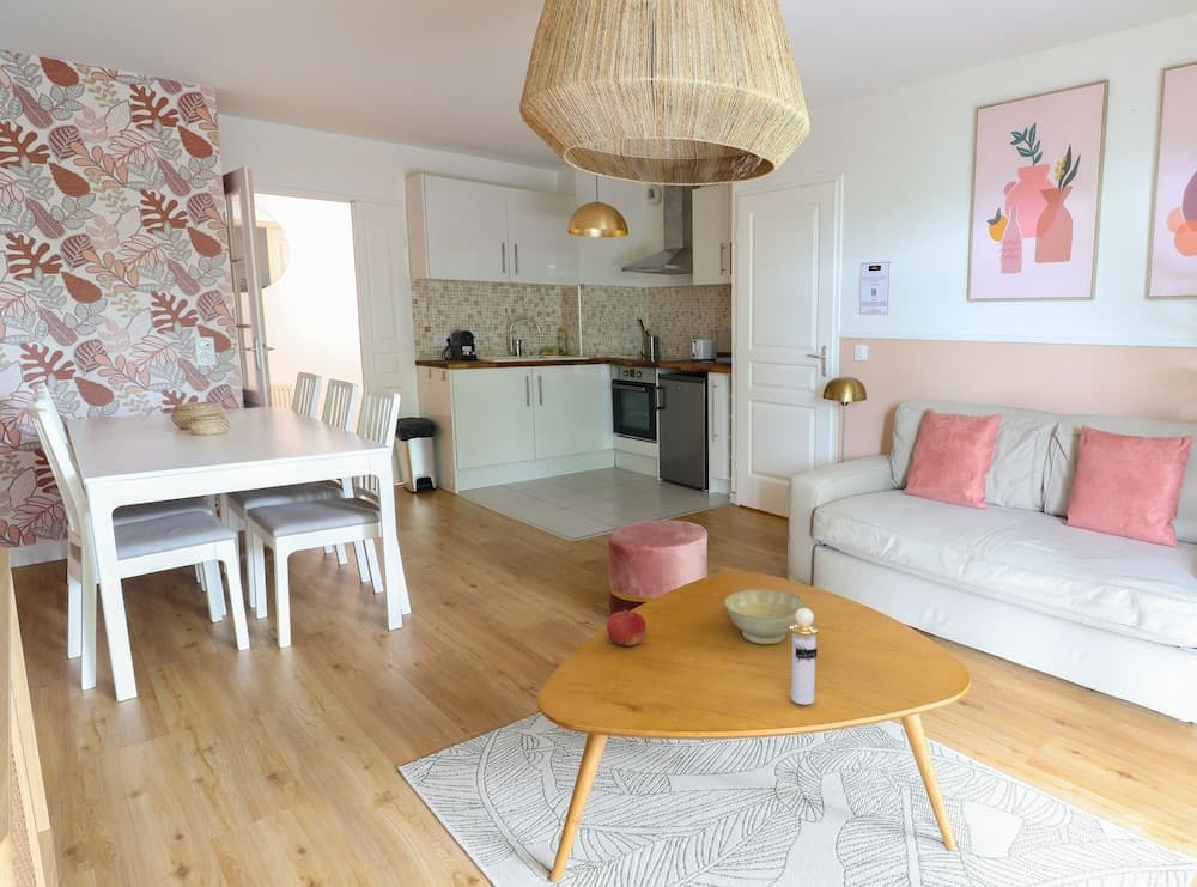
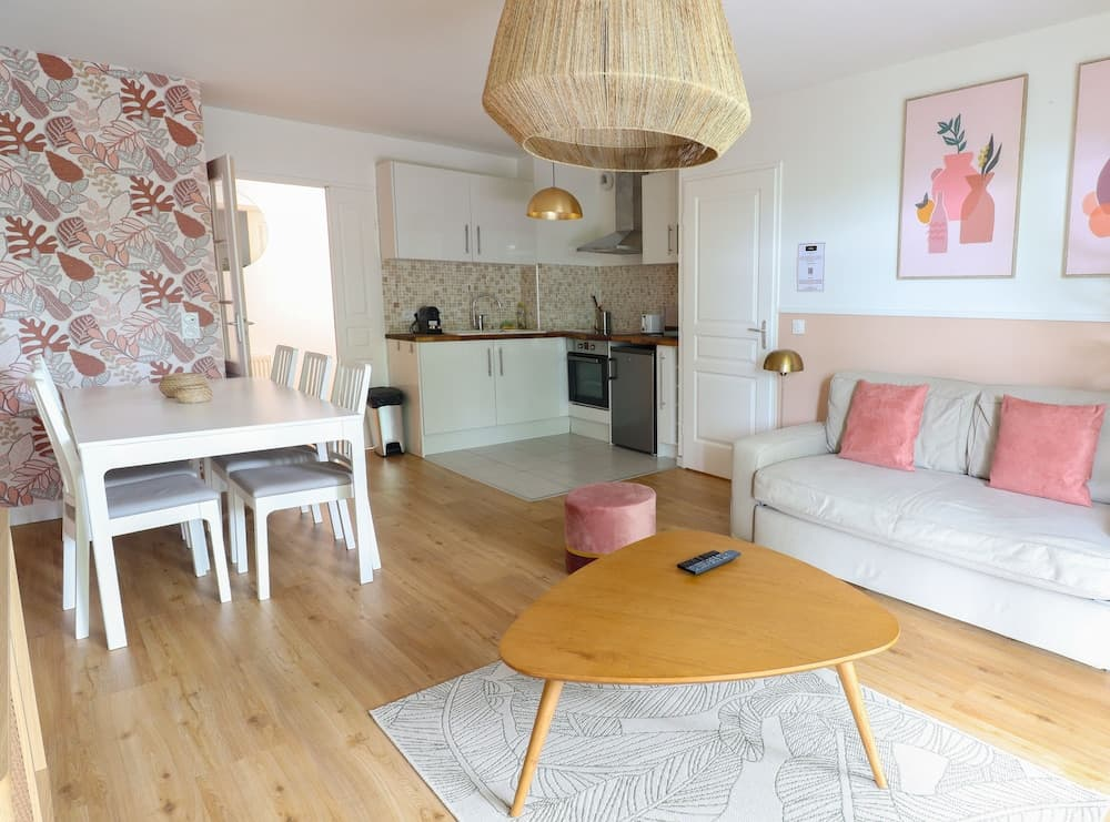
- bowl (764, 619)
- fruit (626, 626)
- perfume bottle (803, 655)
